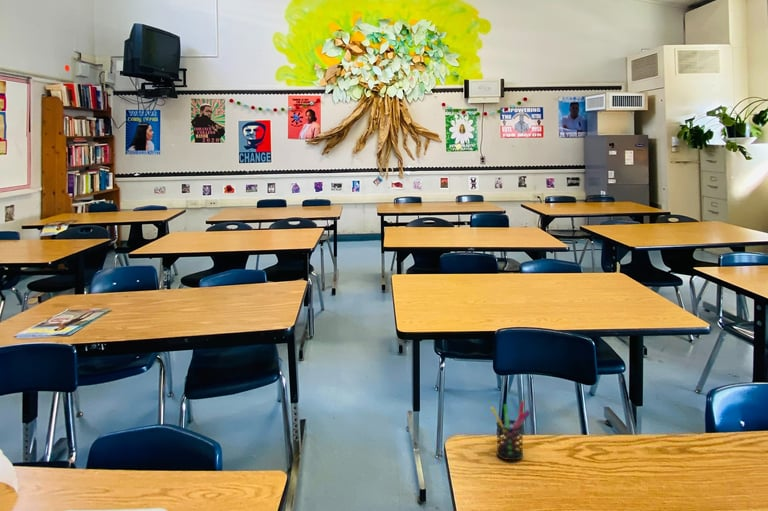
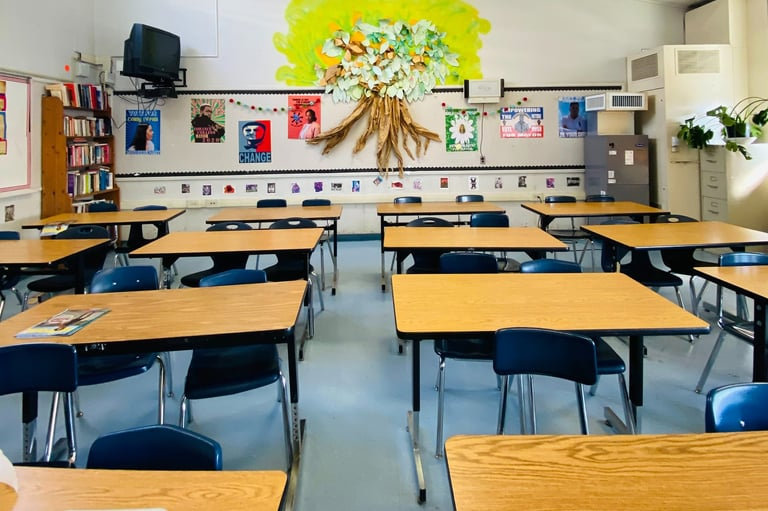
- pen holder (510, 427)
